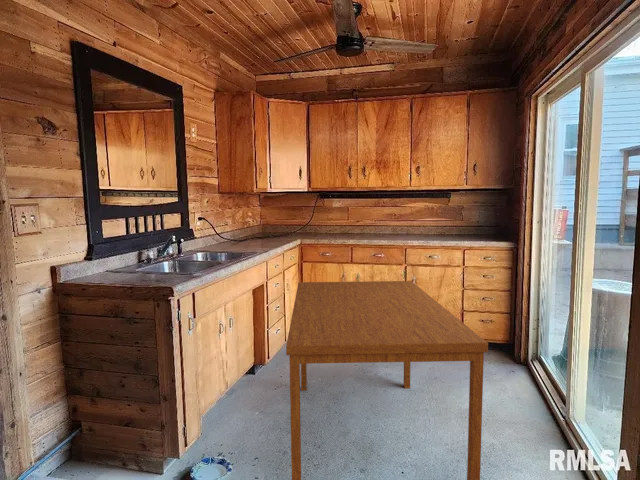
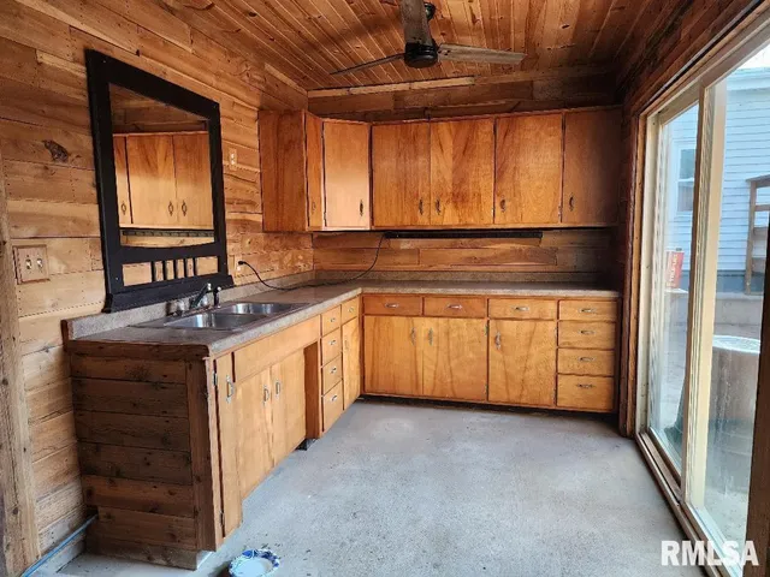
- dining table (366, 362)
